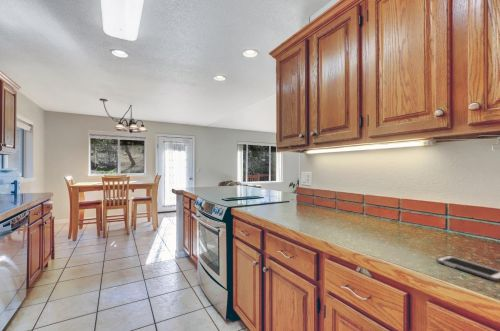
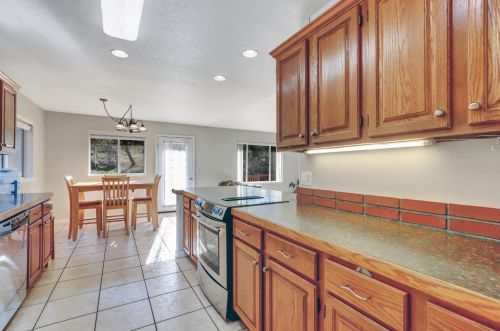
- cell phone (470, 267)
